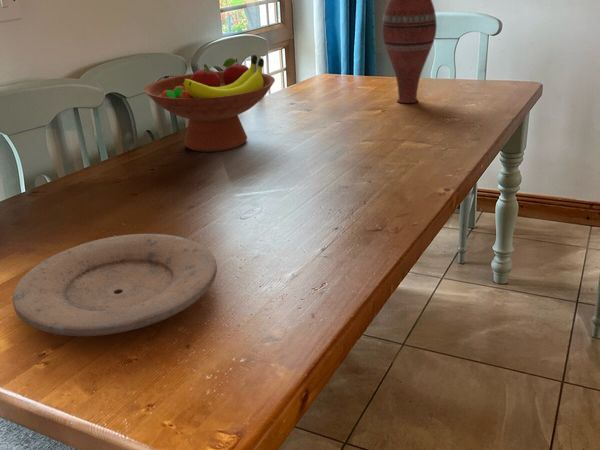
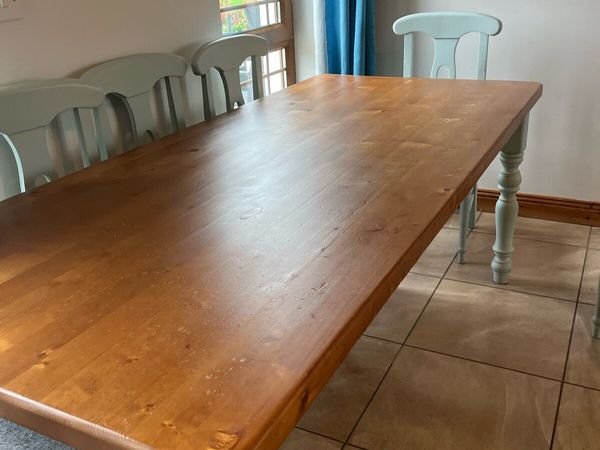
- vase (408, 41)
- plate (119, 285)
- fruit bowl (211, 102)
